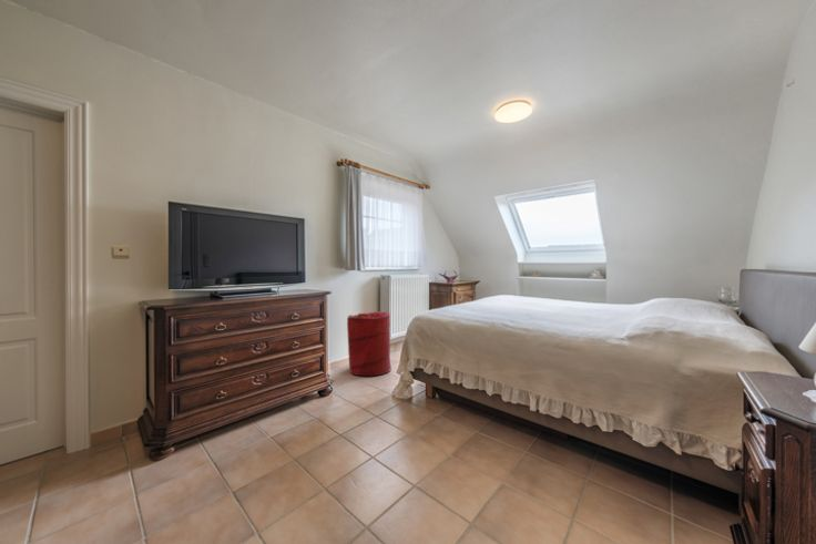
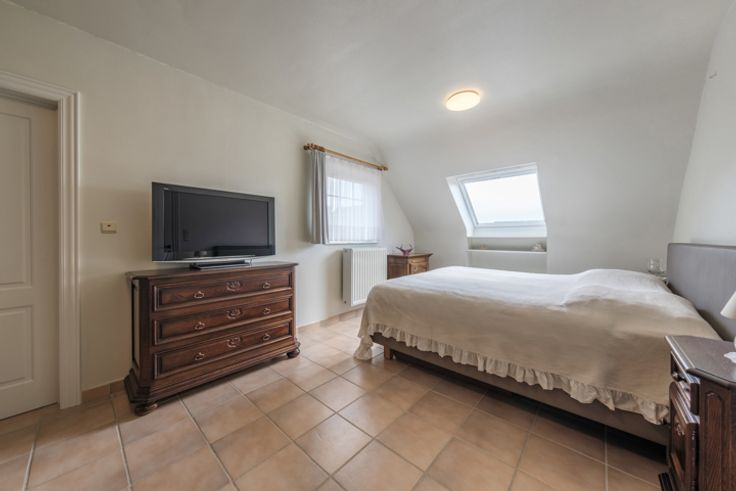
- laundry hamper (368, 340)
